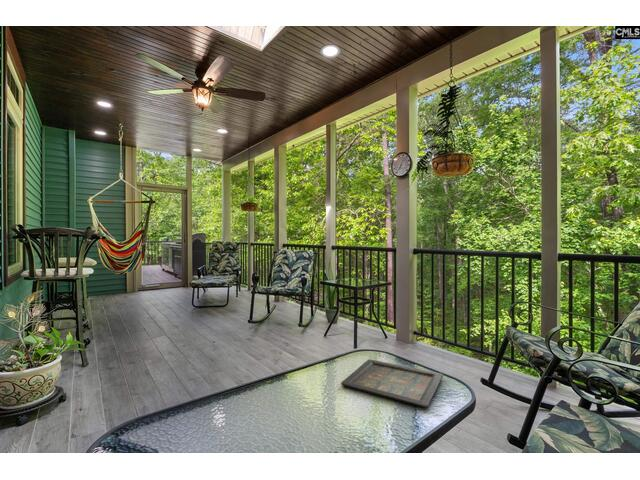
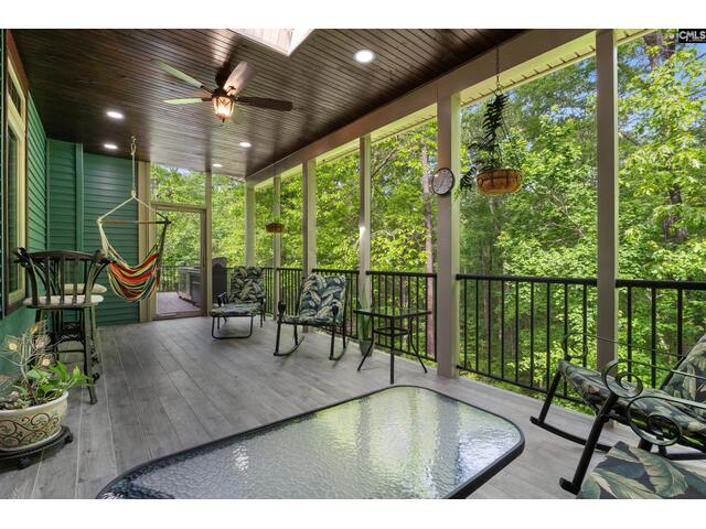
- icon panel (393, 380)
